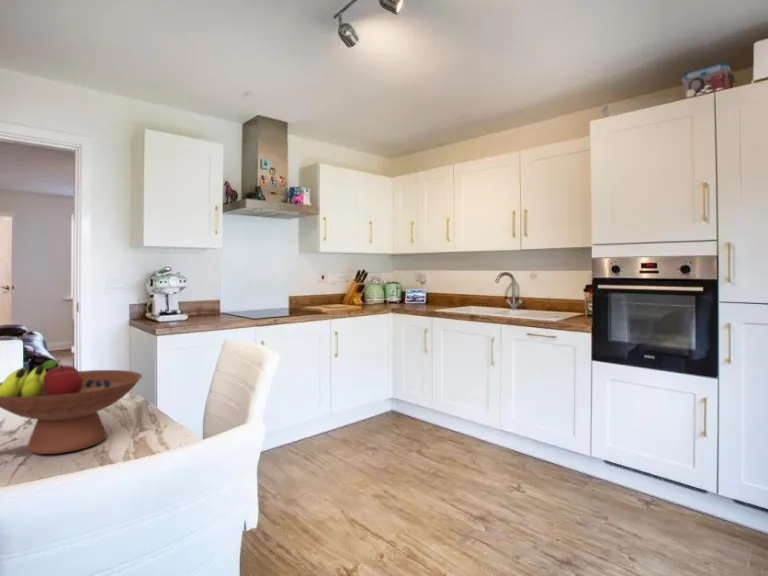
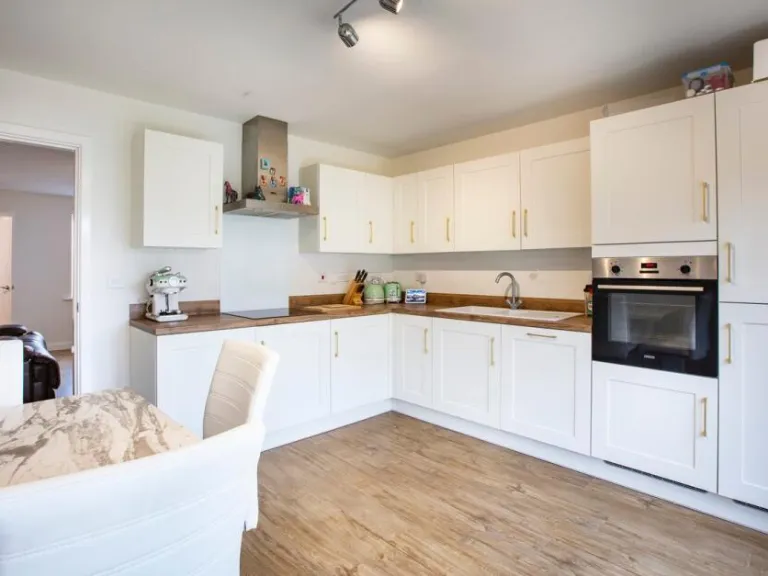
- fruit bowl (68, 400)
